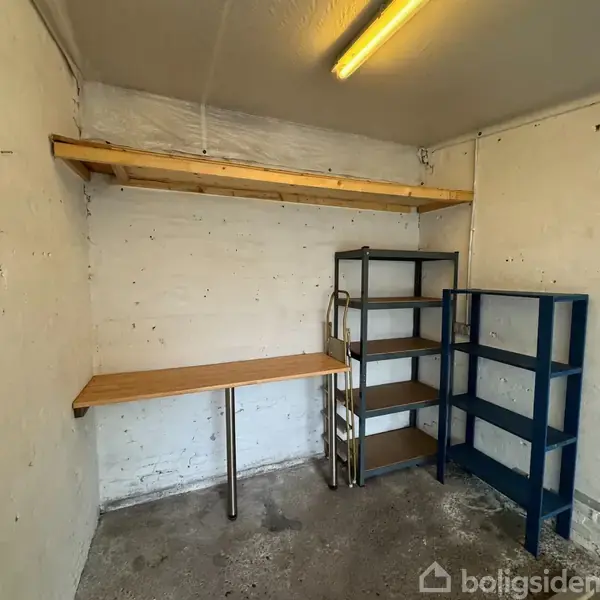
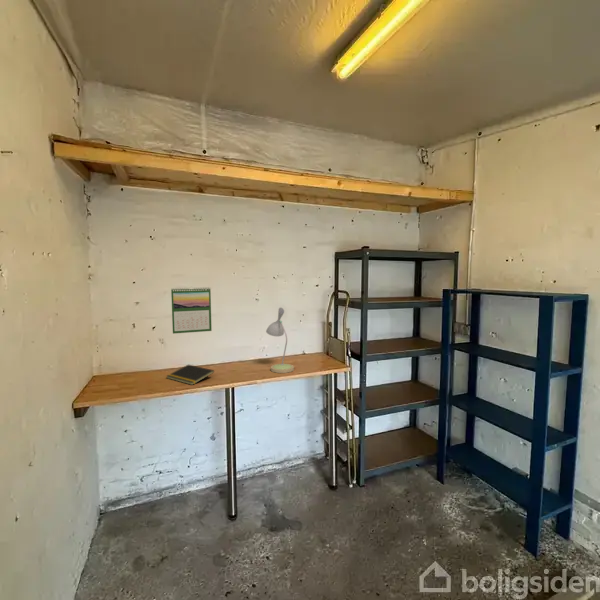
+ notepad (190, 374)
+ desk lamp (279, 335)
+ calendar (191, 309)
